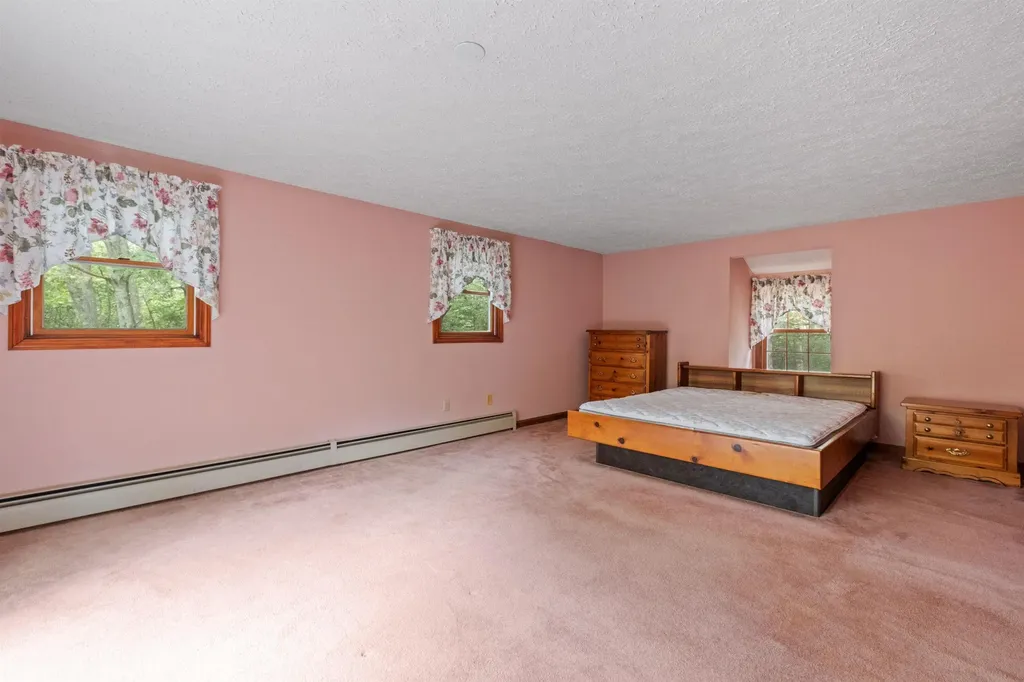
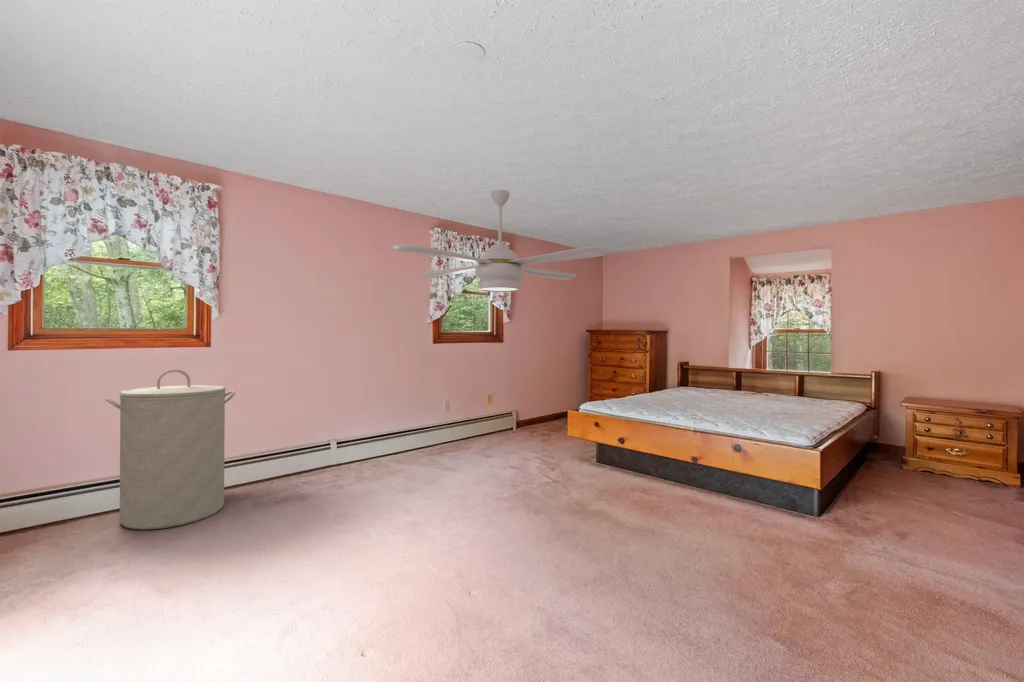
+ ceiling fan (500, 241)
+ laundry hamper (175, 441)
